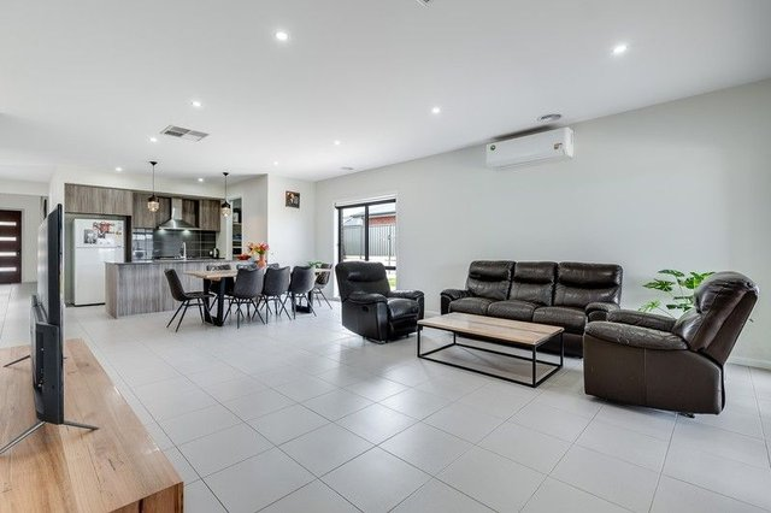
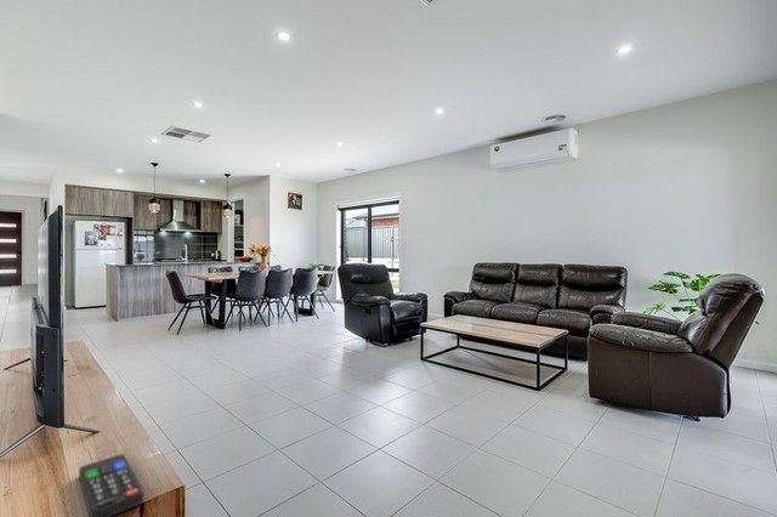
+ remote control (109, 483)
